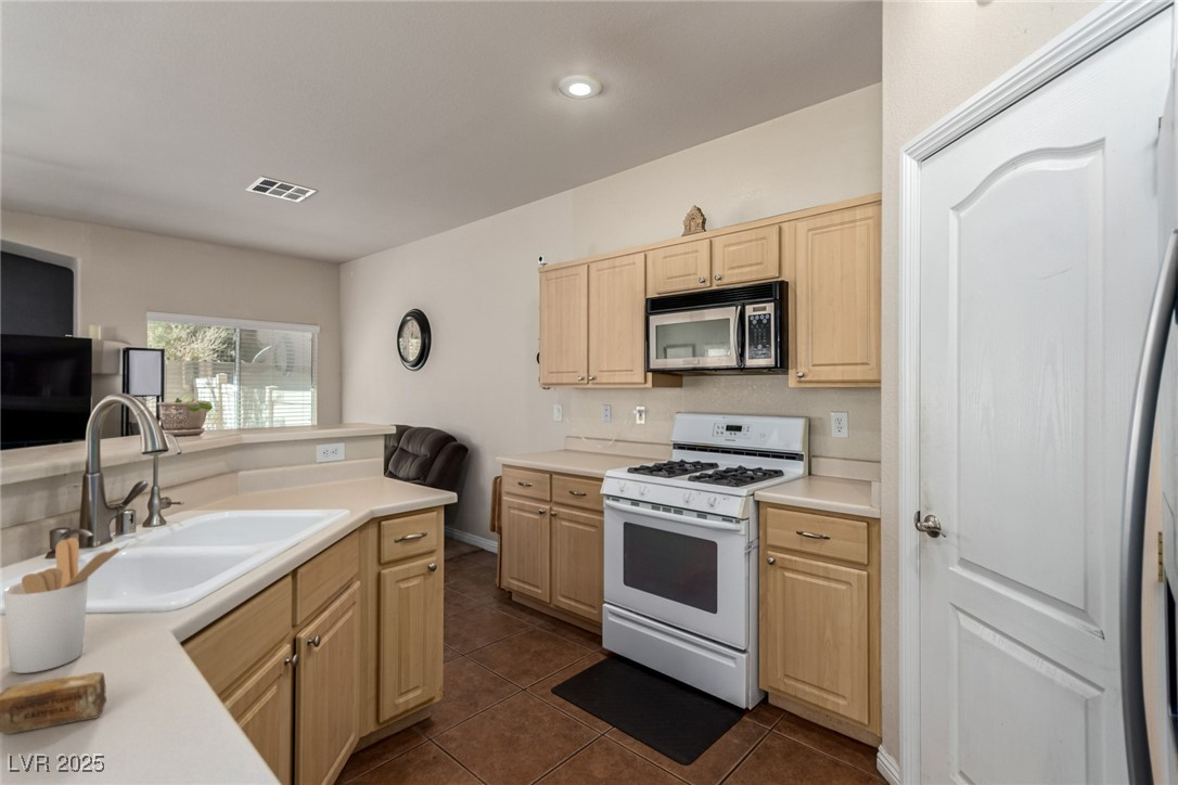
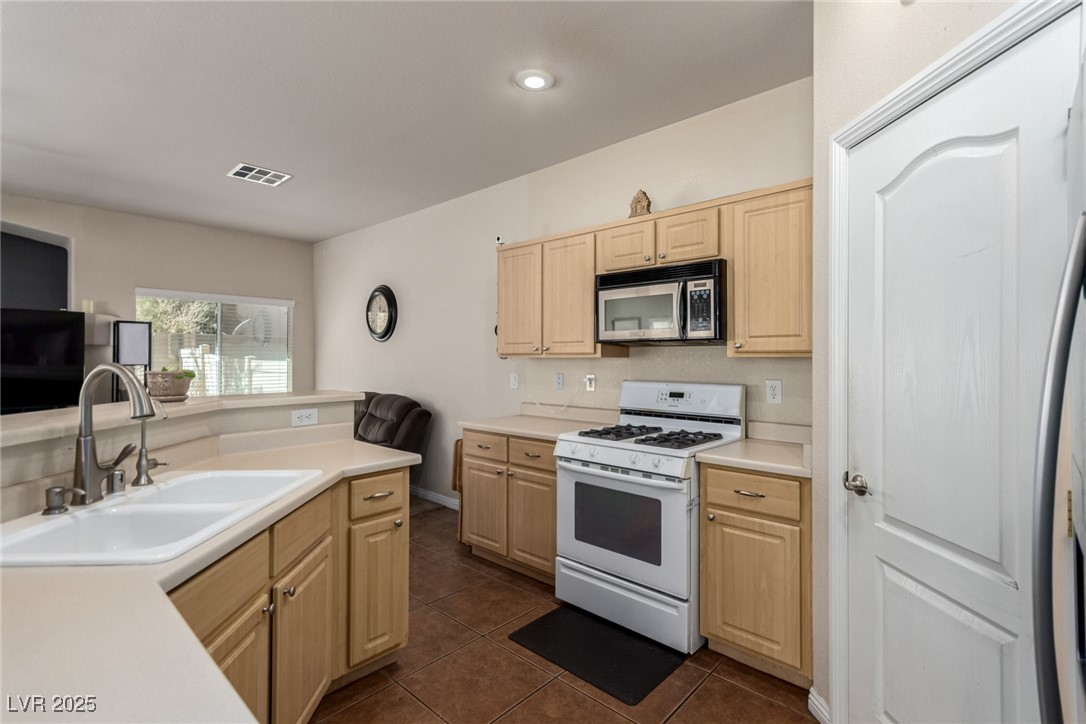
- utensil holder (67, 601)
- soap bar (52, 702)
